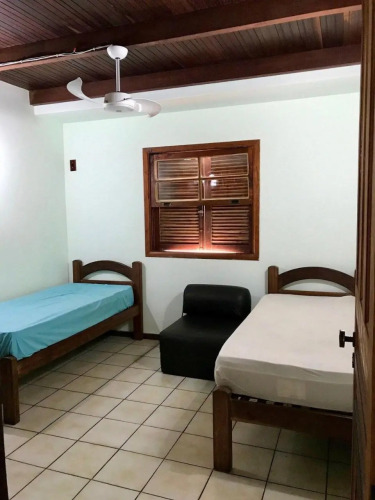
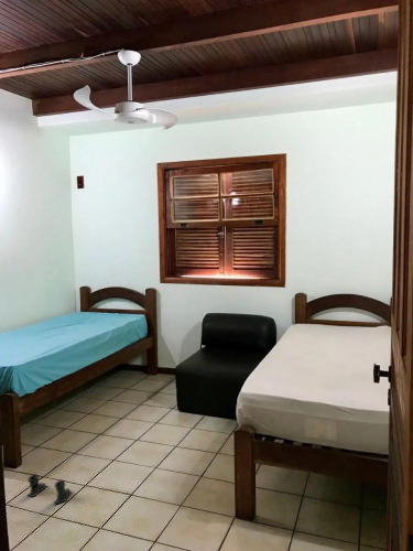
+ boots (46, 486)
